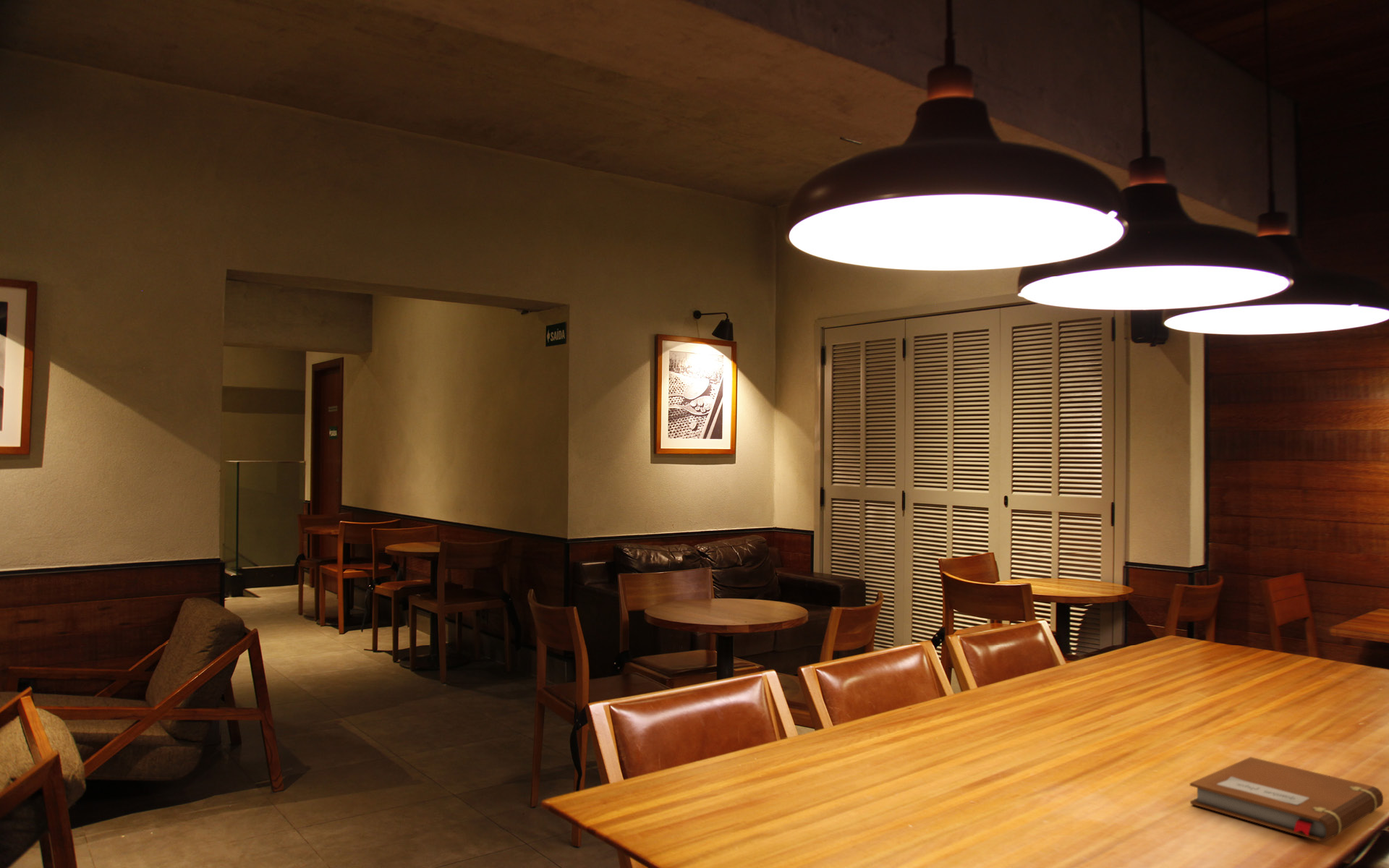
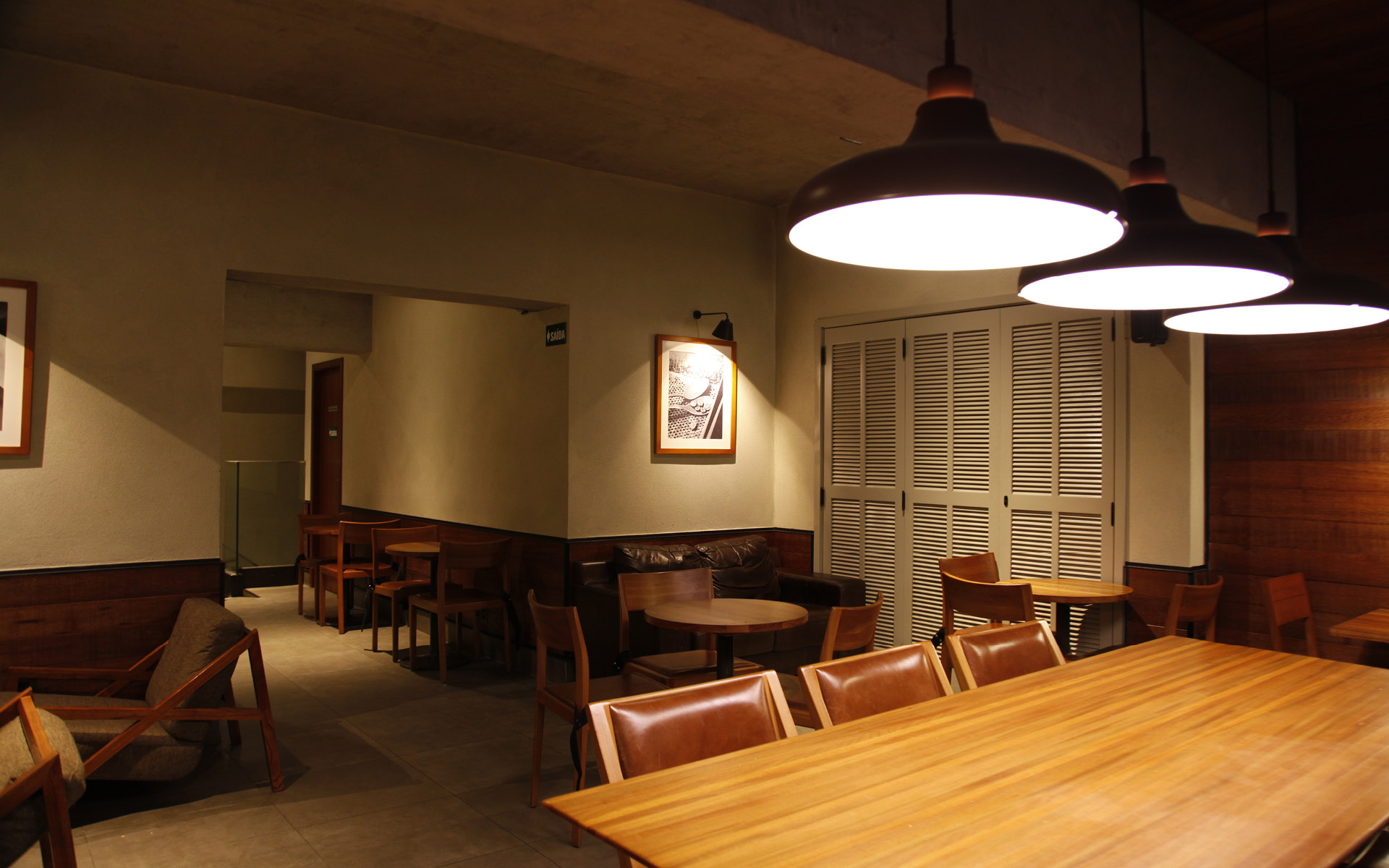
- notebook (1285, 797)
